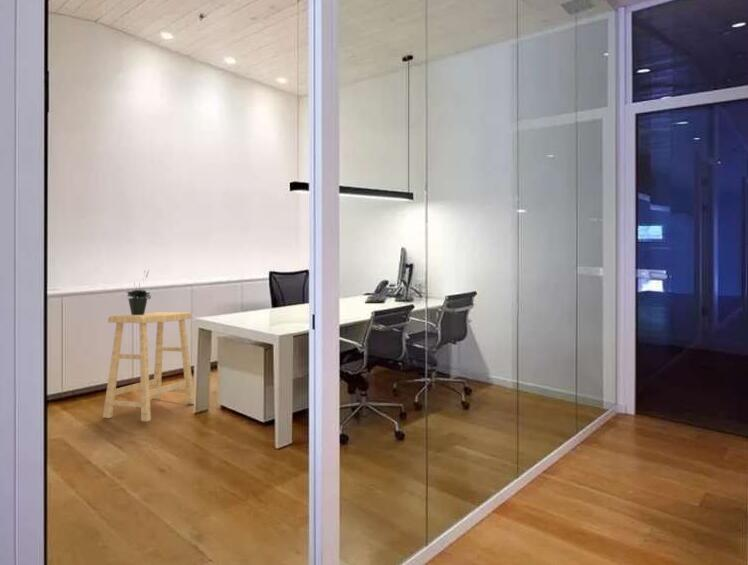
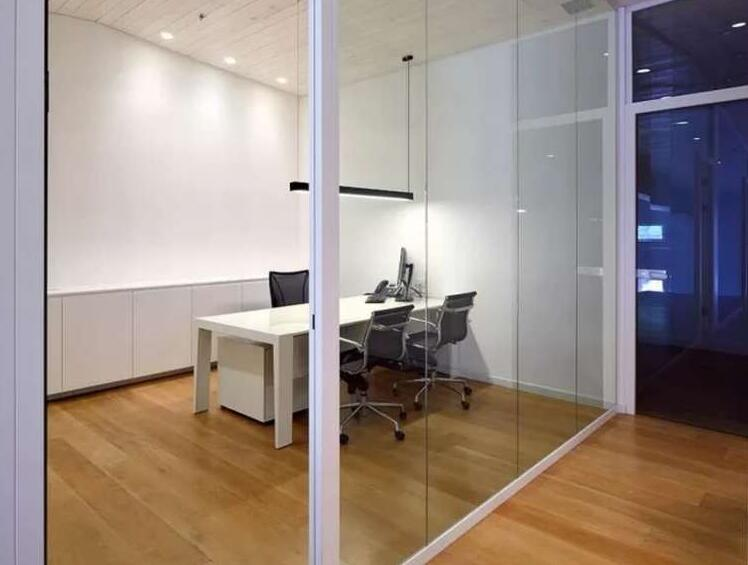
- stool (155, 362)
- potted plant (138, 291)
